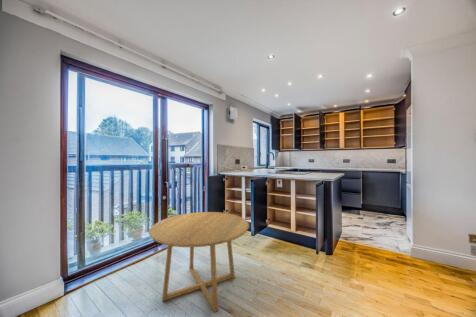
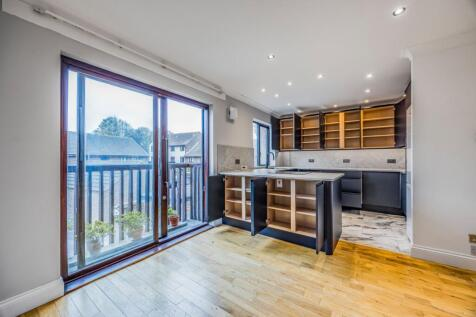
- round table (193, 255)
